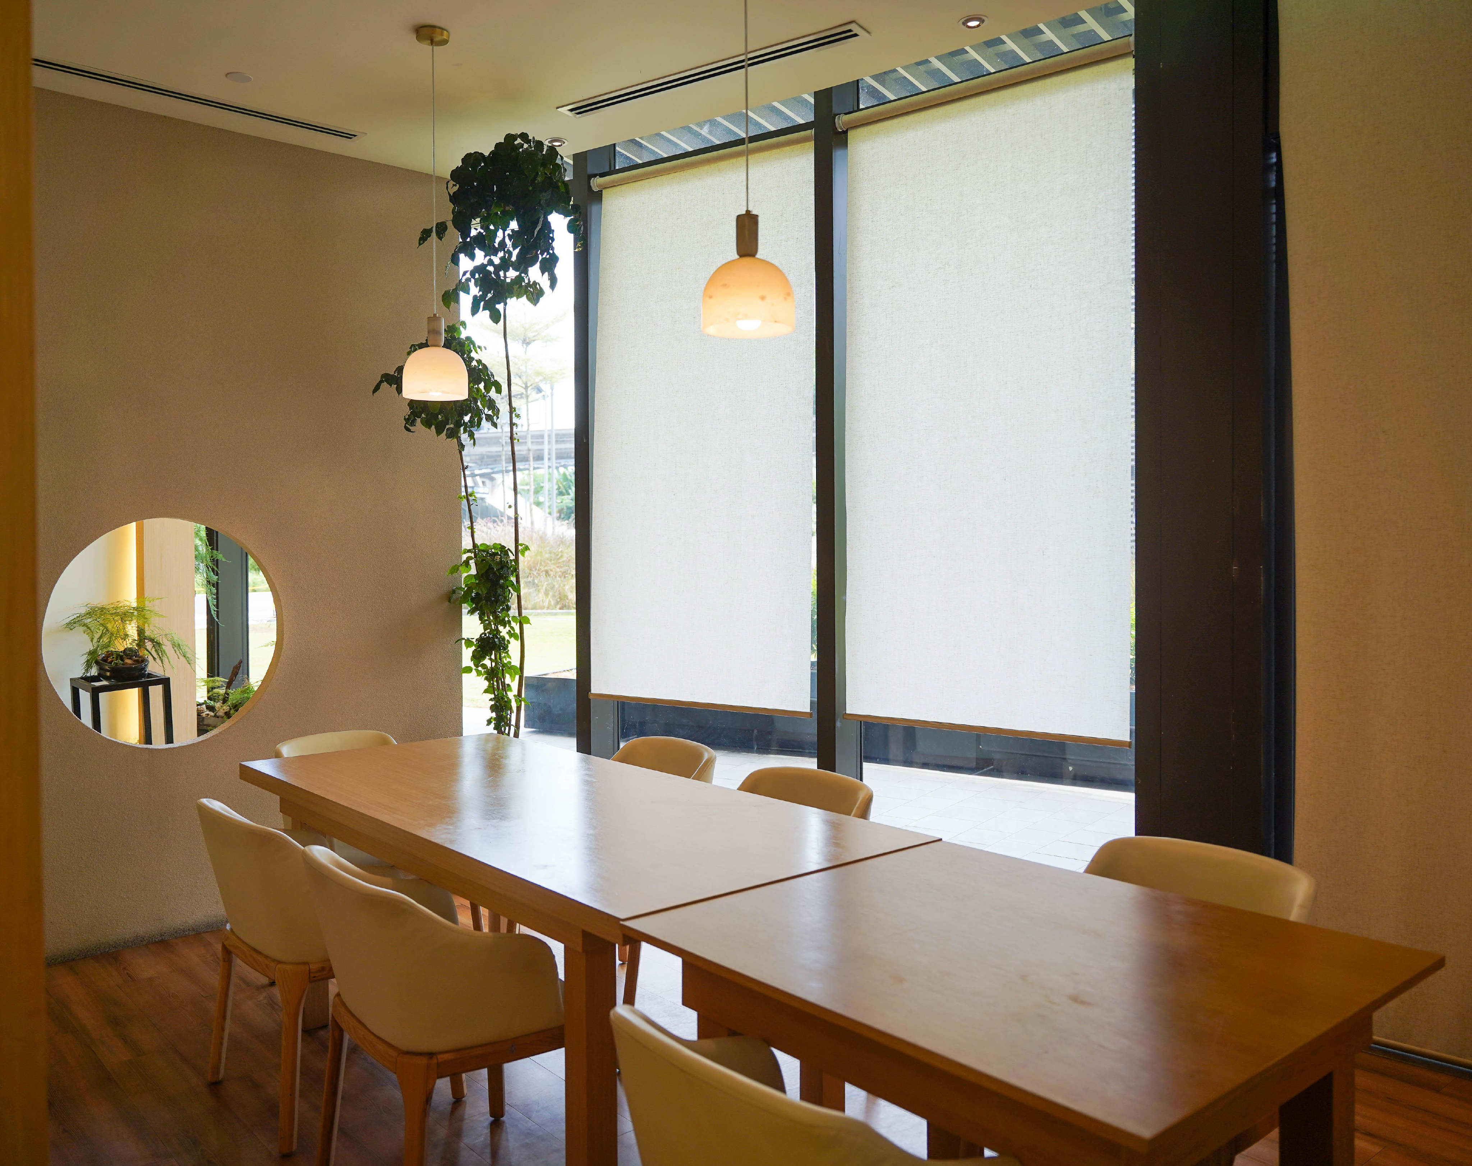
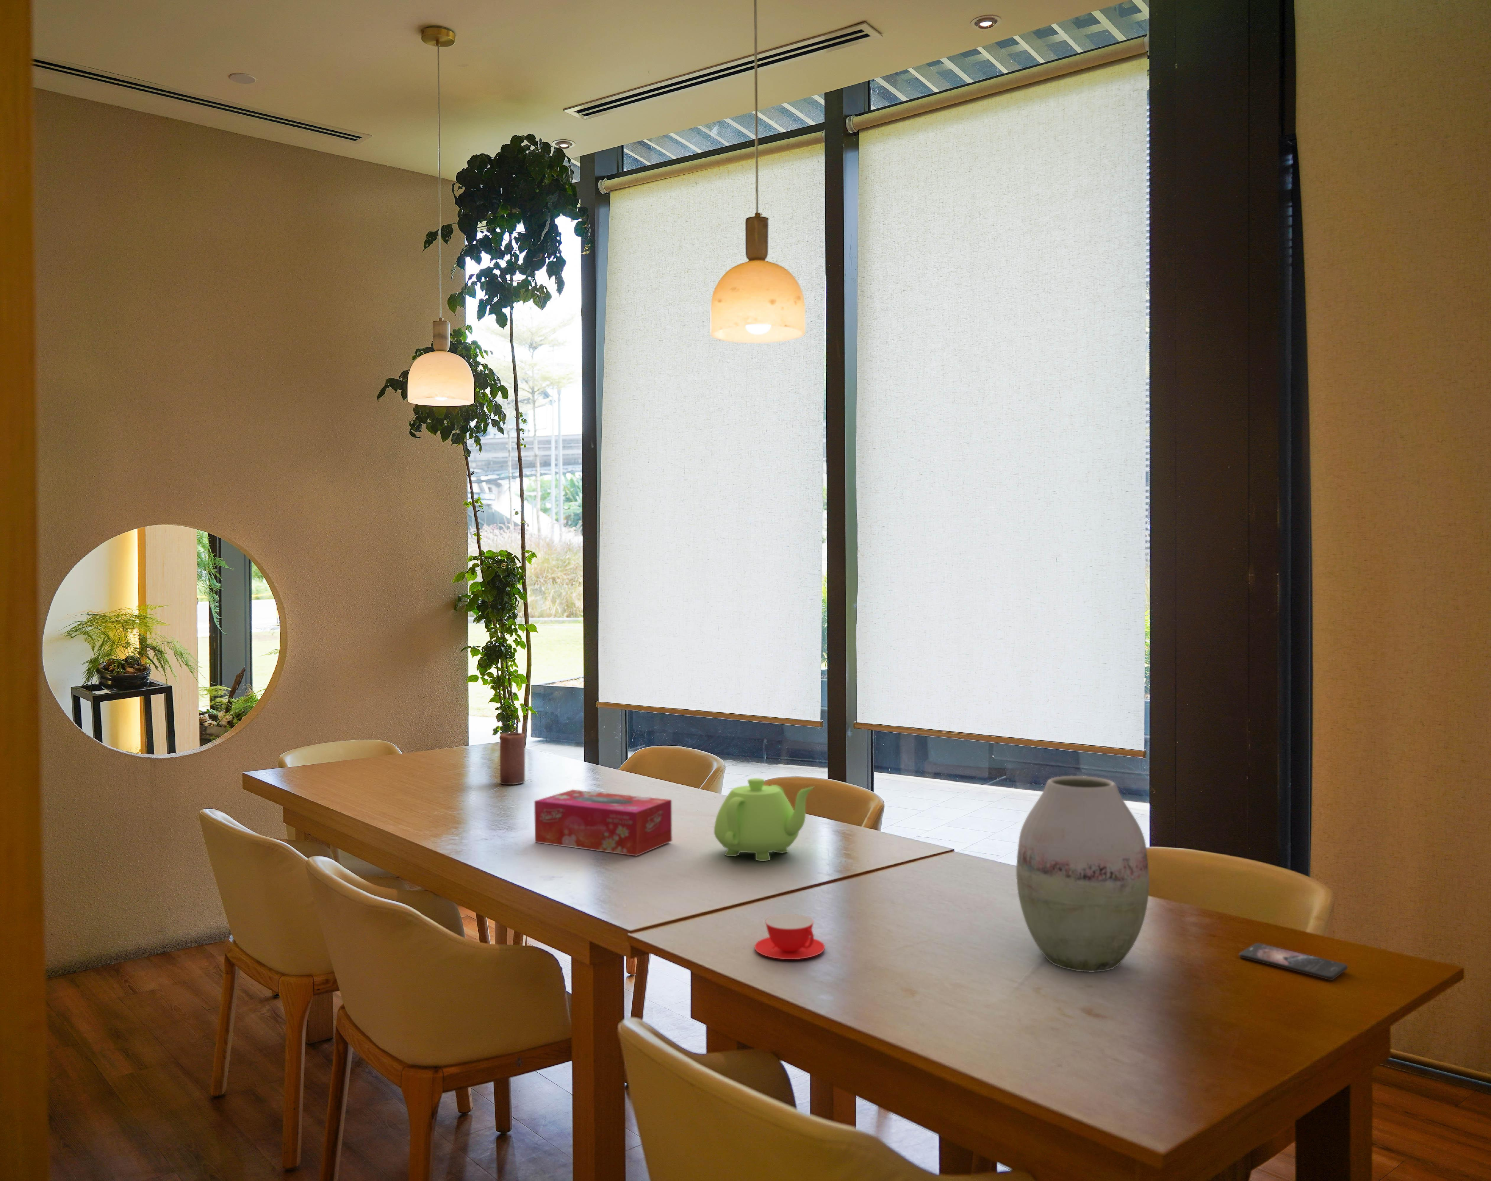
+ vase (1082, 870)
+ tissue box (603, 822)
+ teapot (766, 817)
+ candle (512, 759)
+ teacup (789, 935)
+ smartphone (1293, 961)
